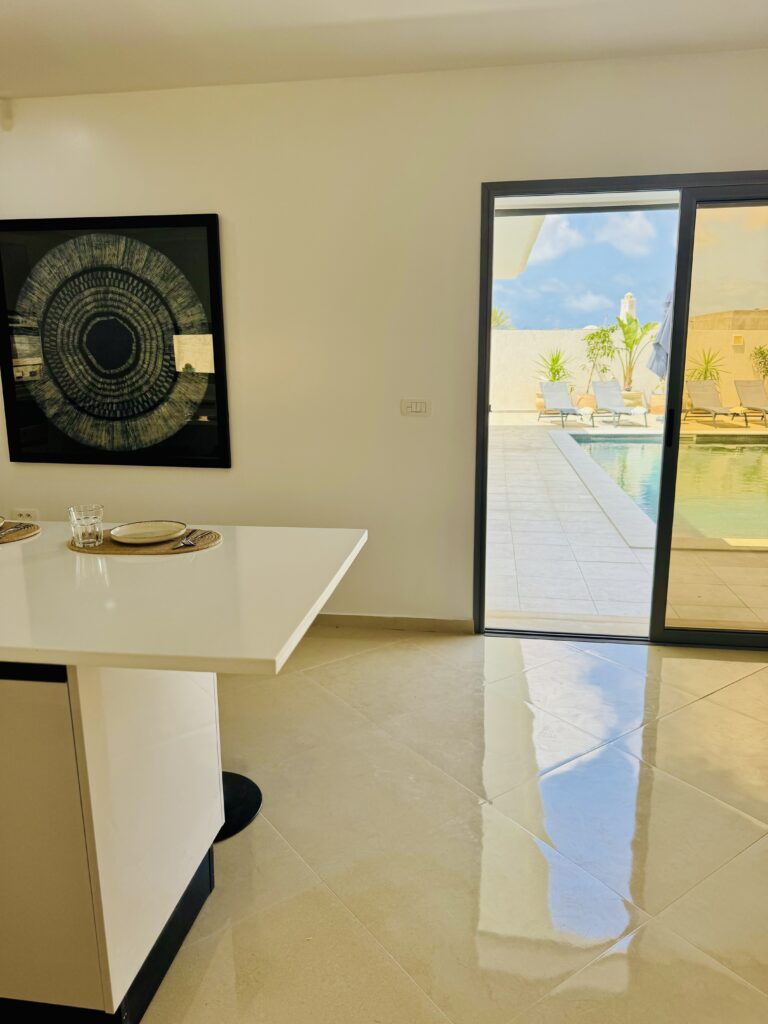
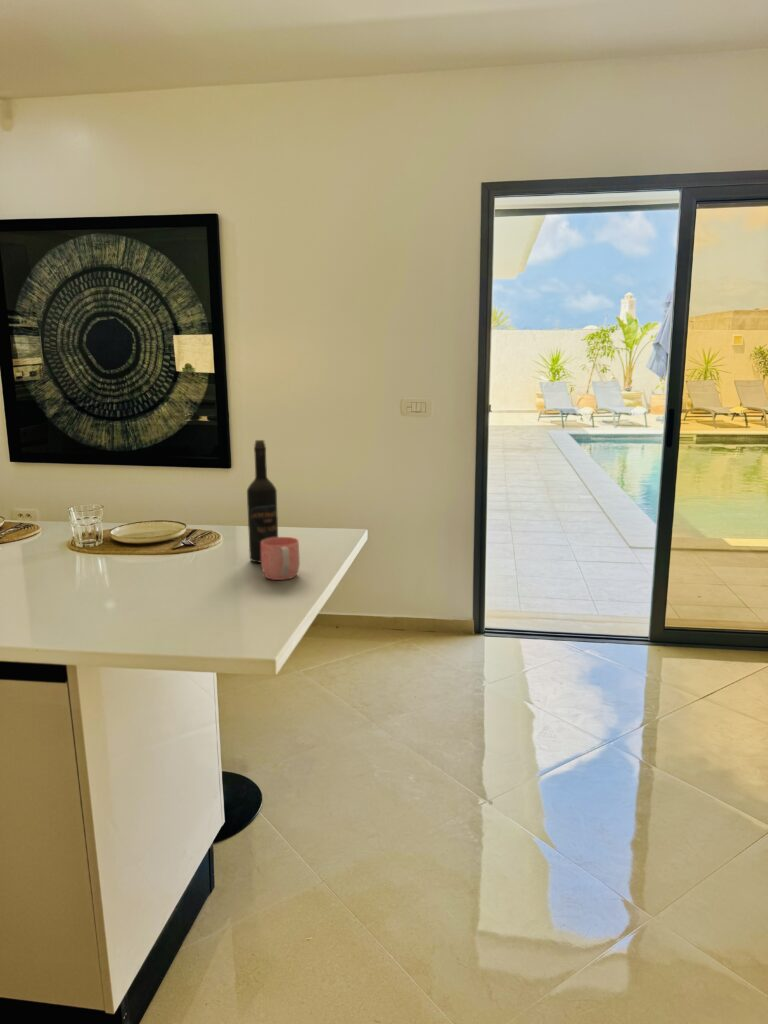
+ wine bottle (262, 500)
+ mug (281, 560)
